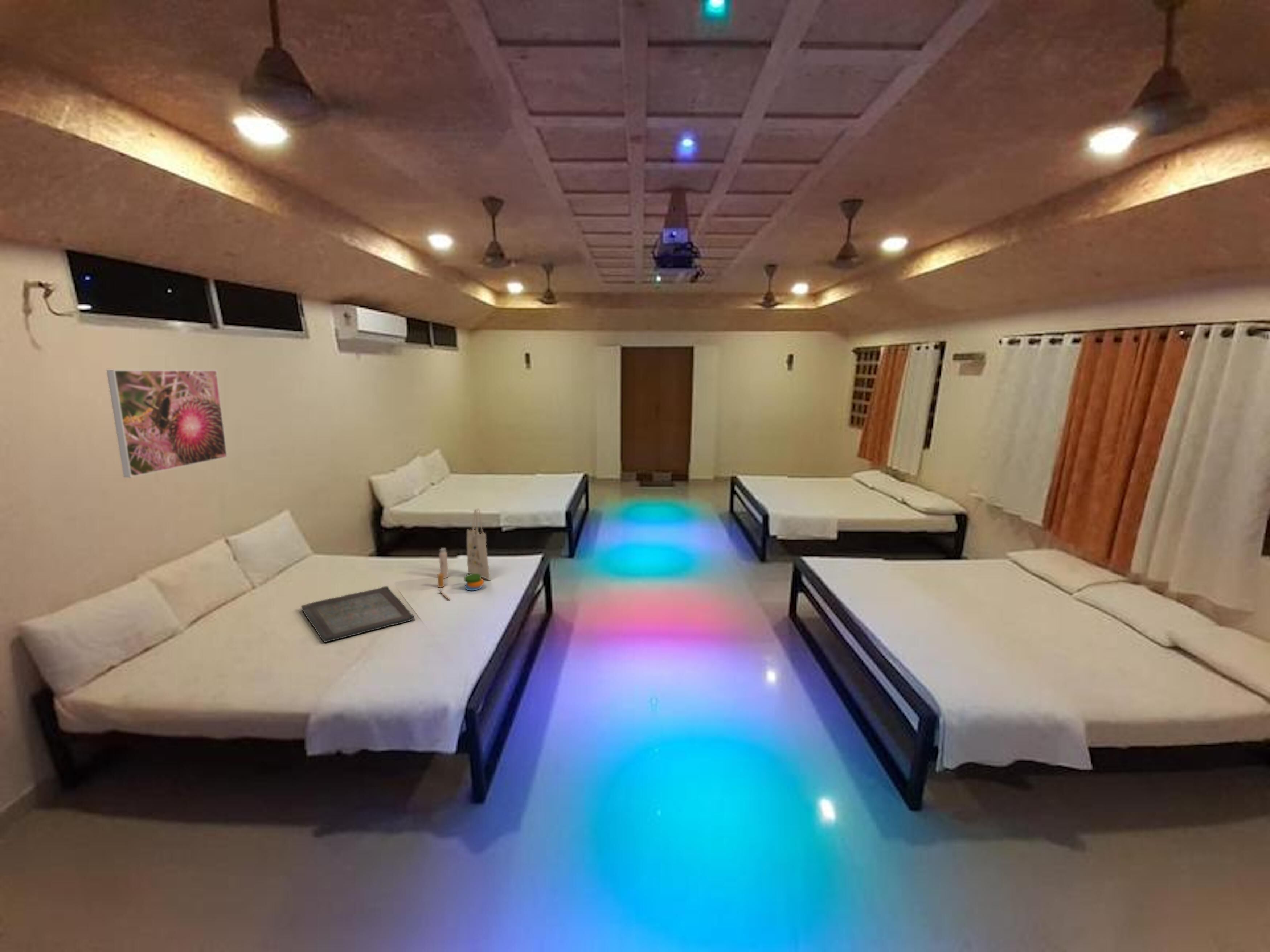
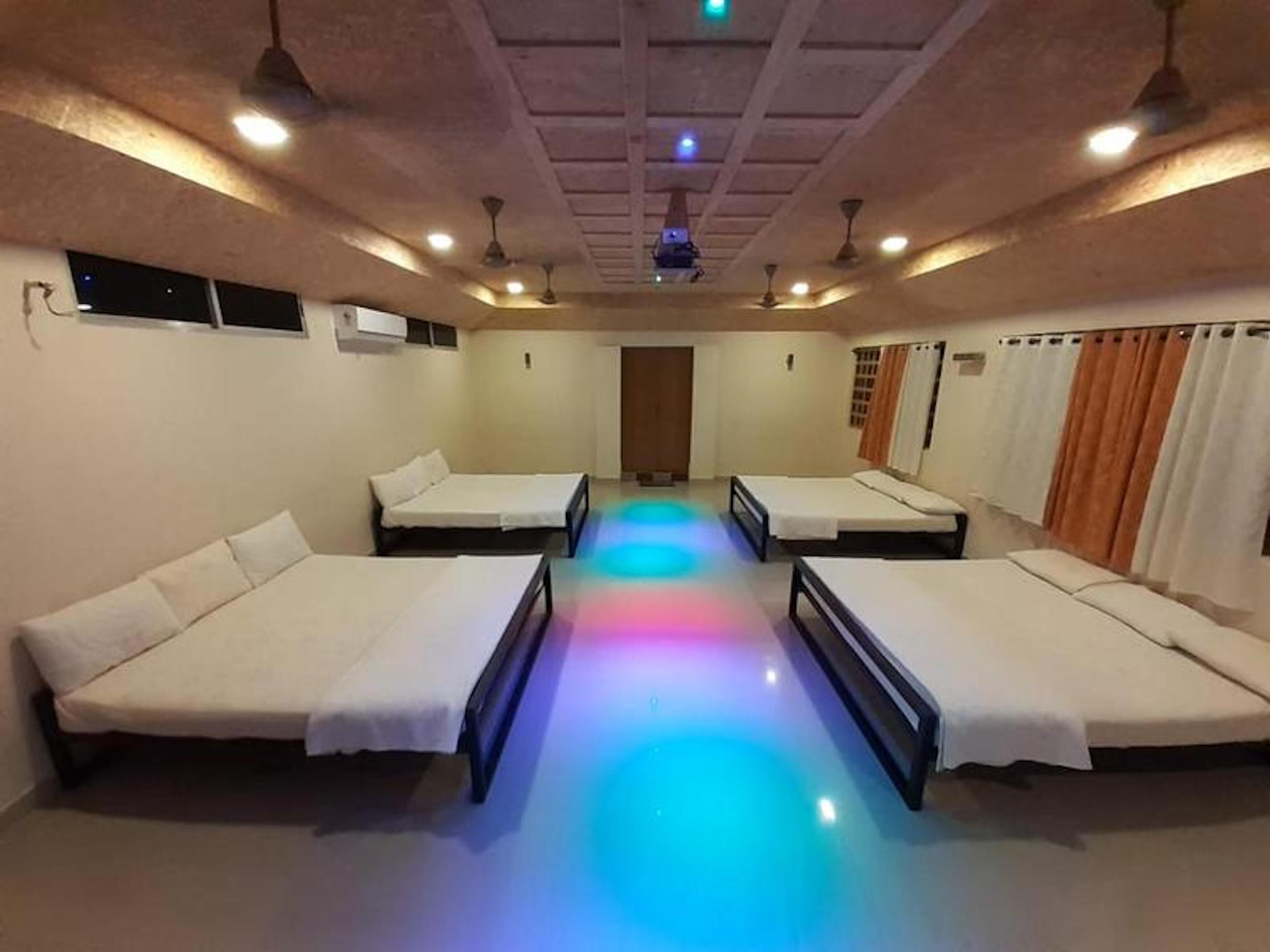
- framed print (174, 419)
- tote bag (467, 549)
- serving tray (357, 611)
